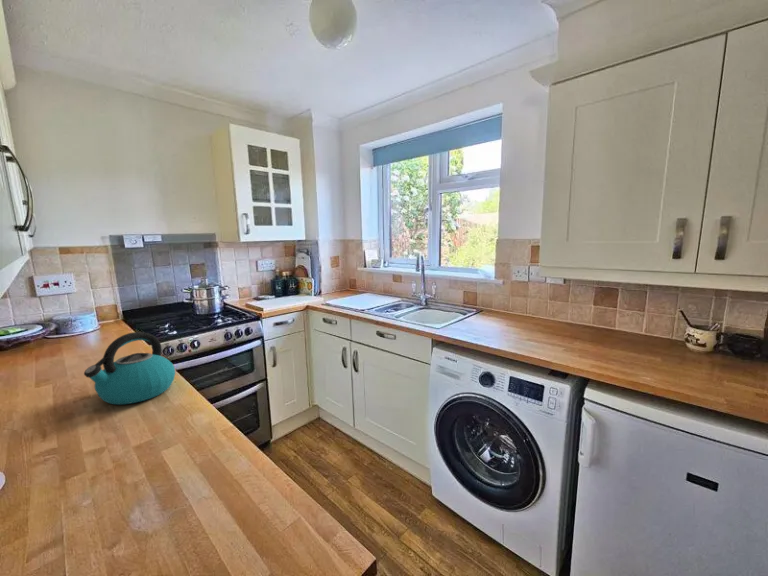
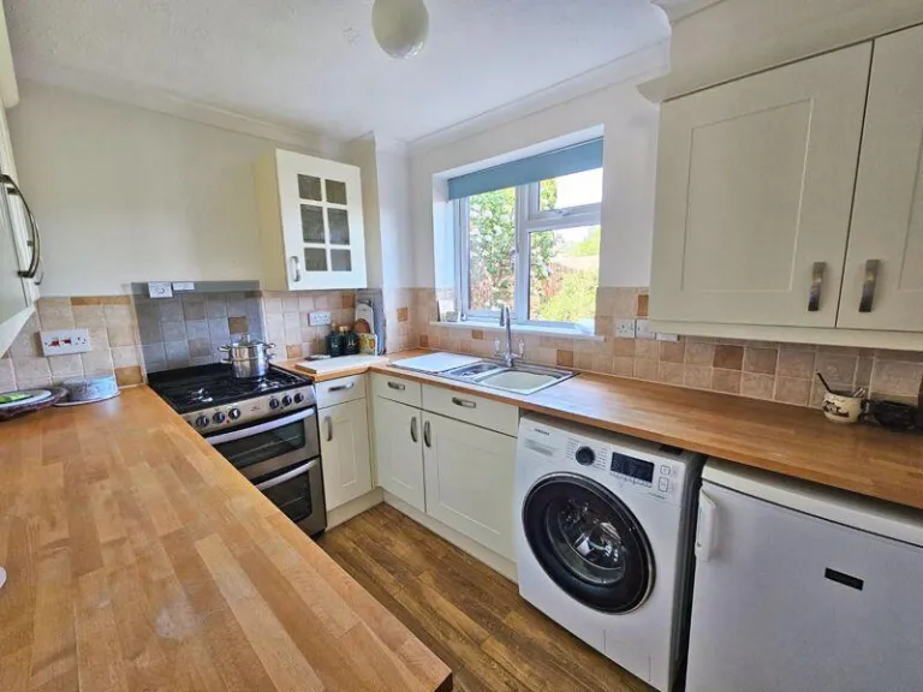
- kettle (130, 365)
